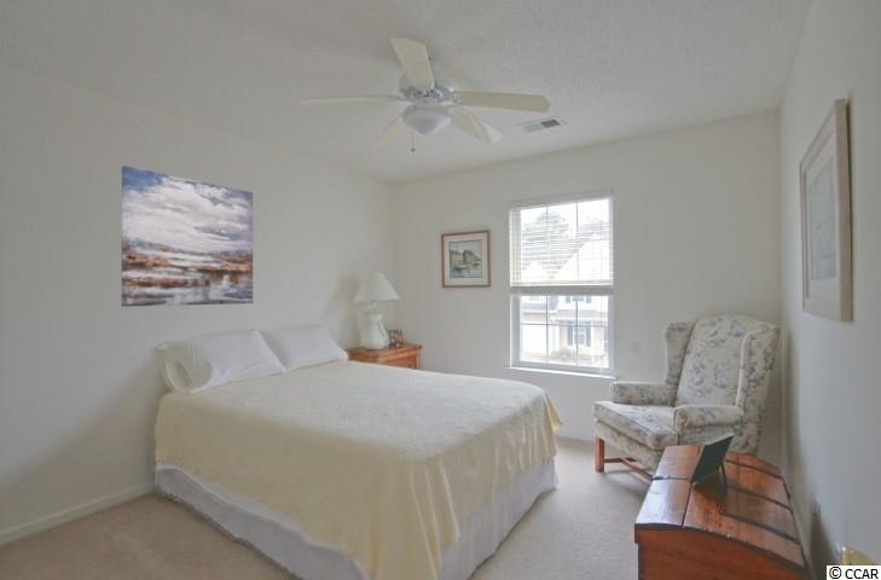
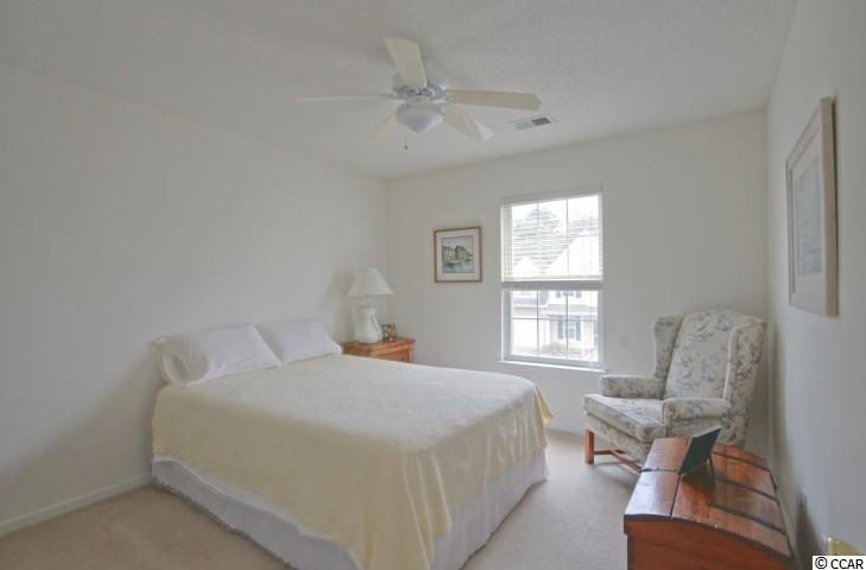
- wall art (195, 242)
